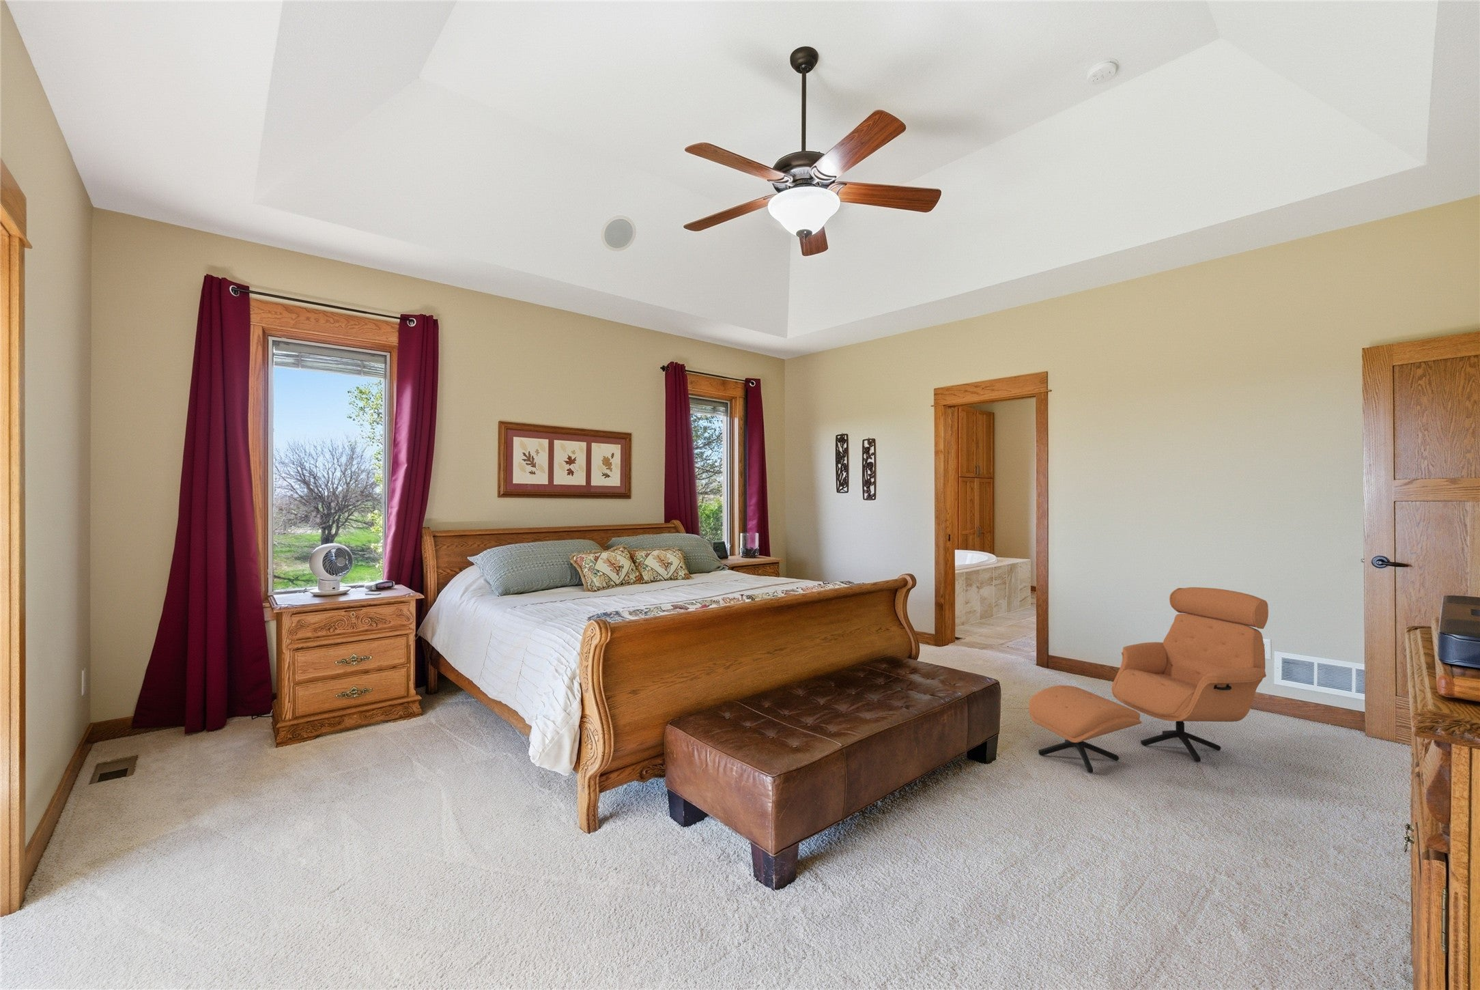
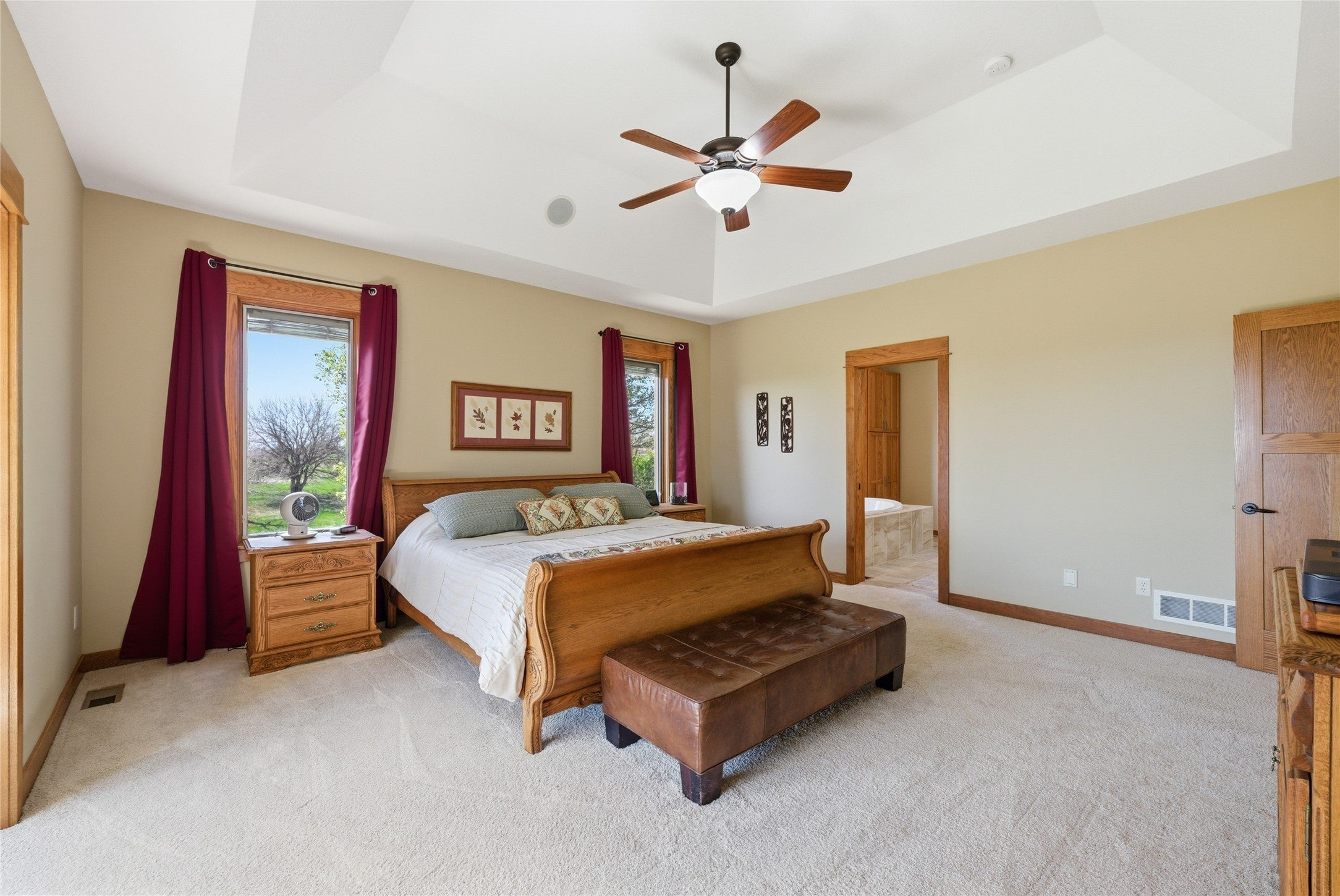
- lounge chair (1138, 672)
